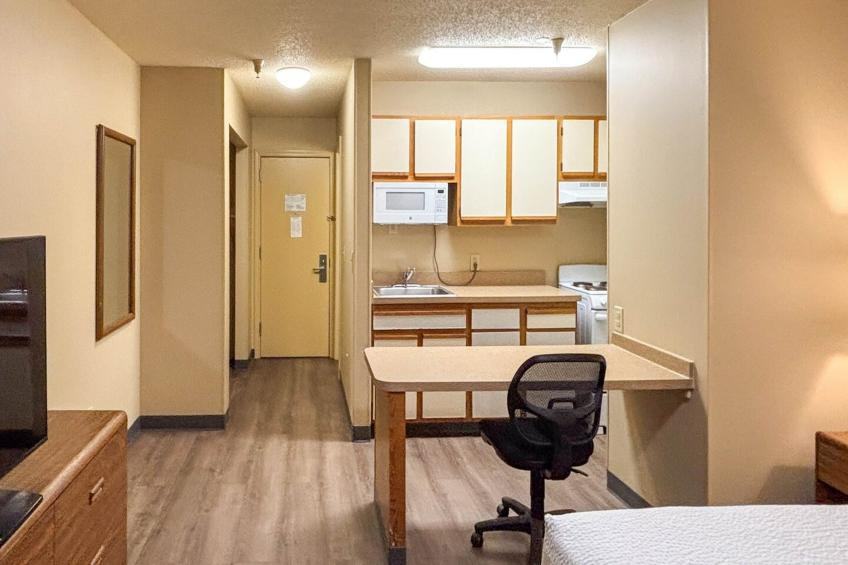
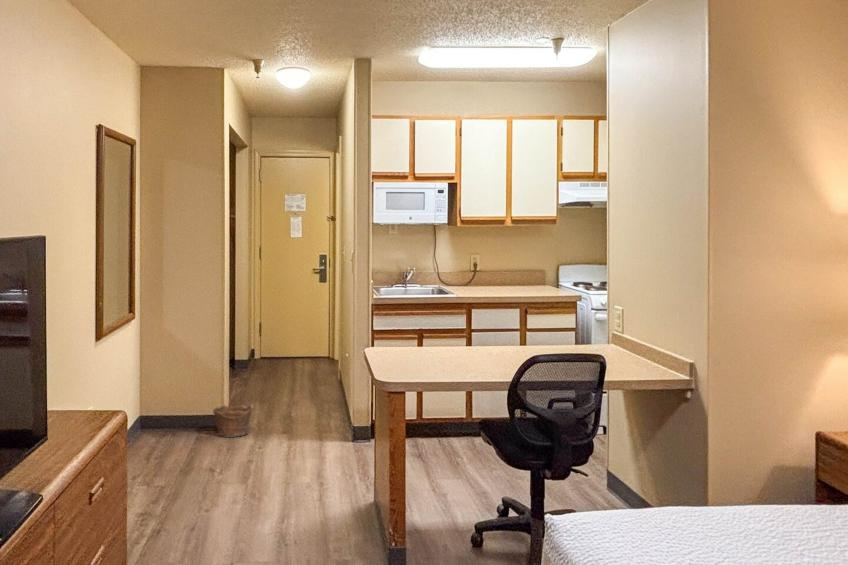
+ clay pot (232, 414)
